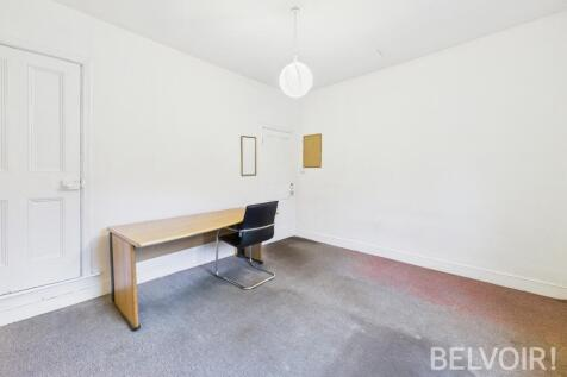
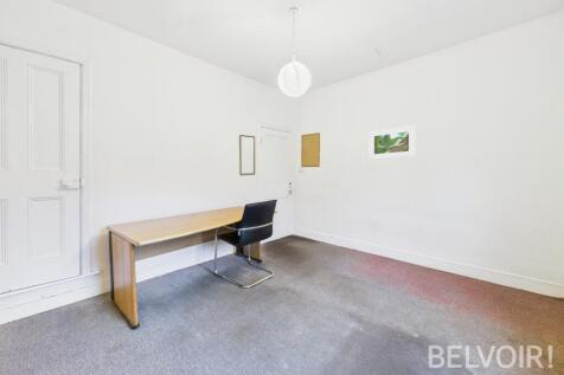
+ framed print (390, 143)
